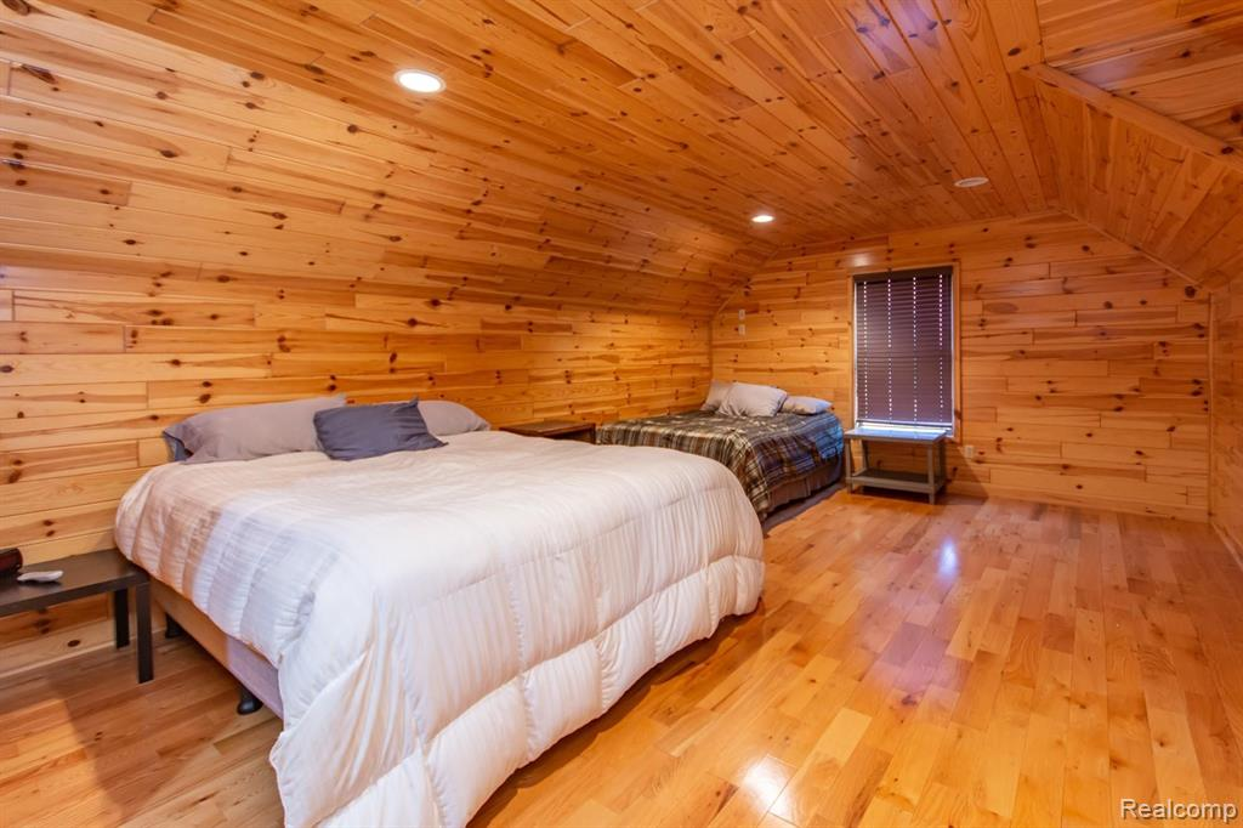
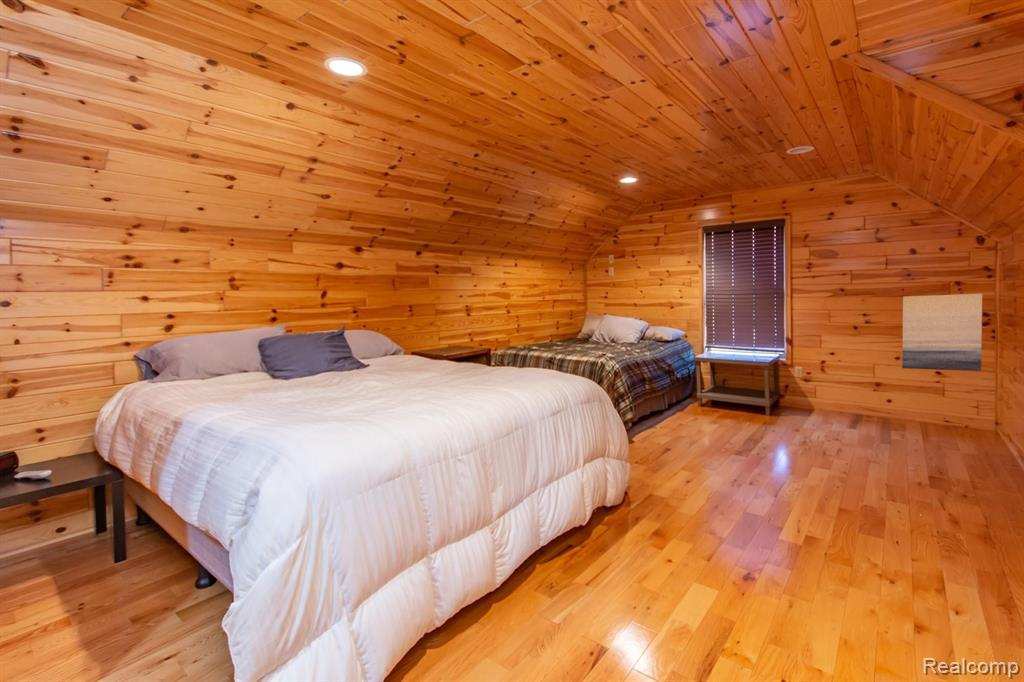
+ wall art (940, 332)
